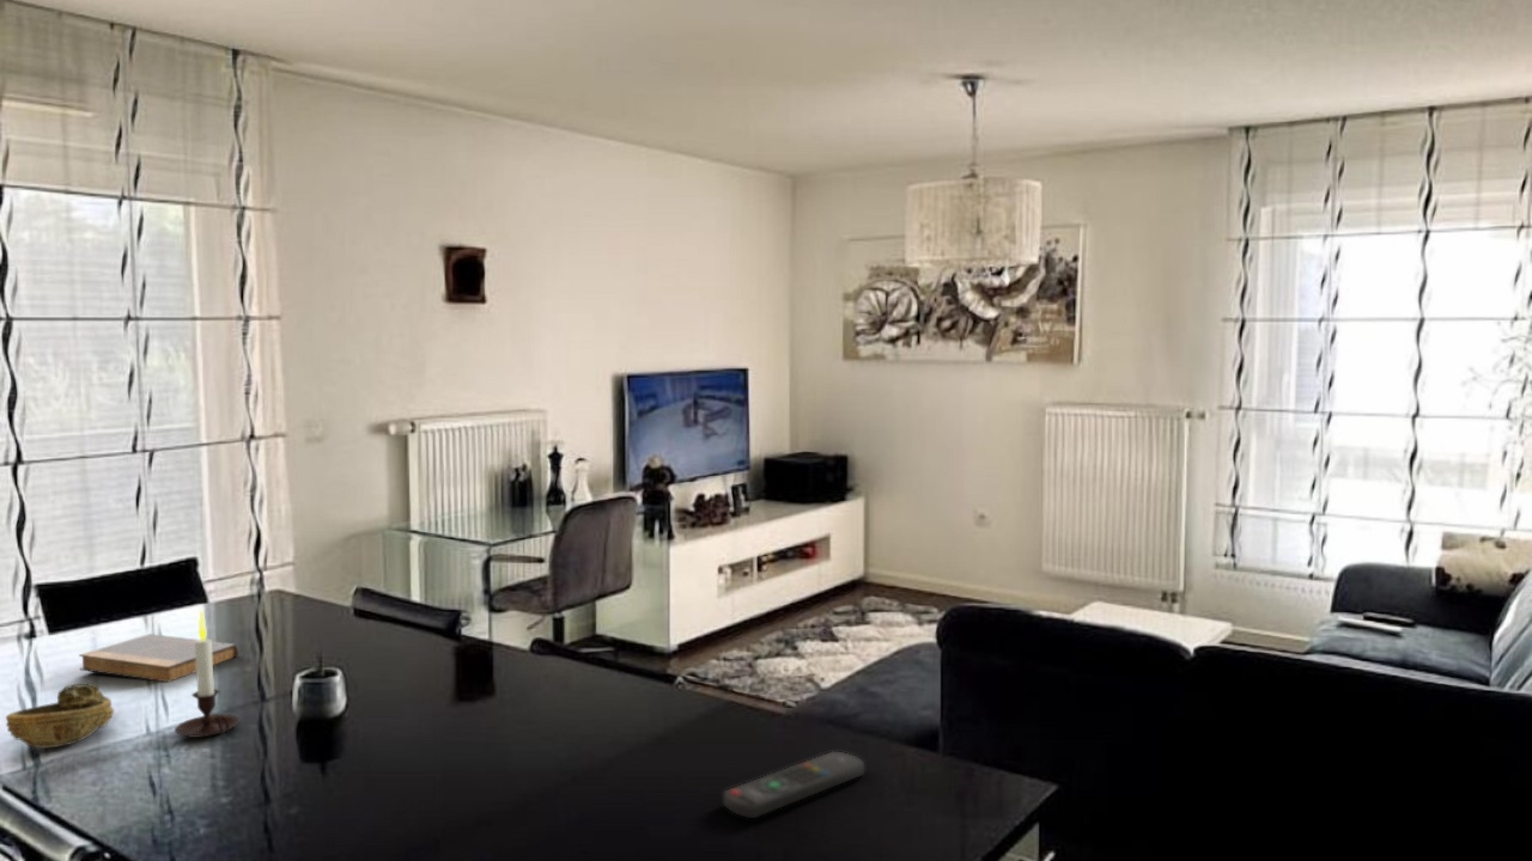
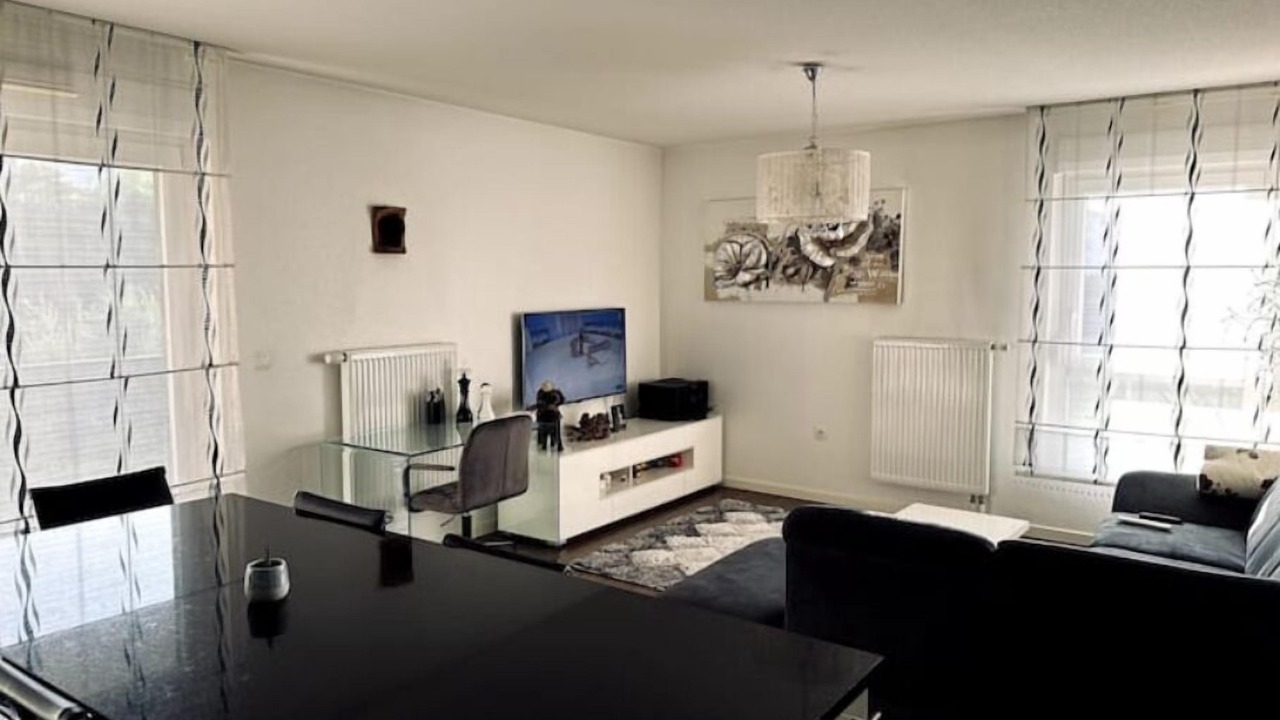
- candle (207, 671)
- remote control (796, 782)
- book (160, 657)
- decorative bowl (72, 710)
